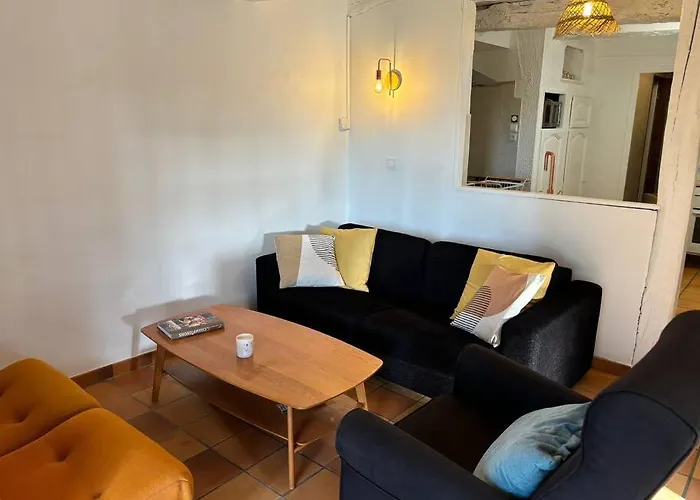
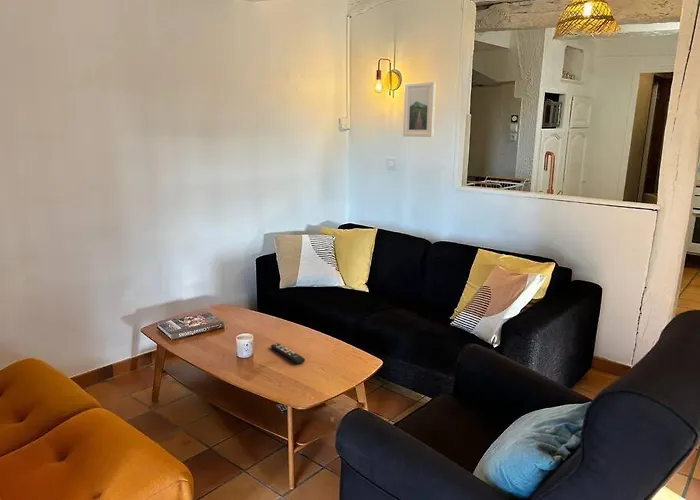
+ remote control (287, 352)
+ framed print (418, 109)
